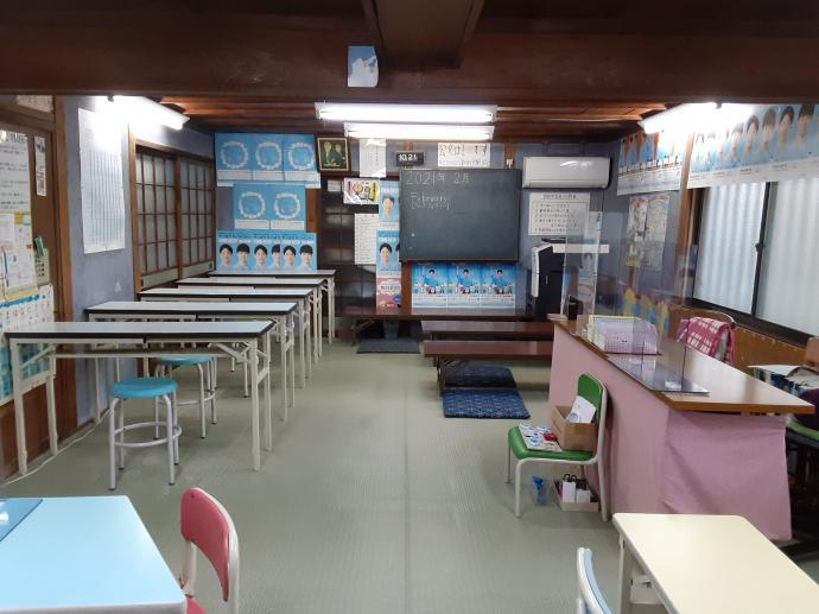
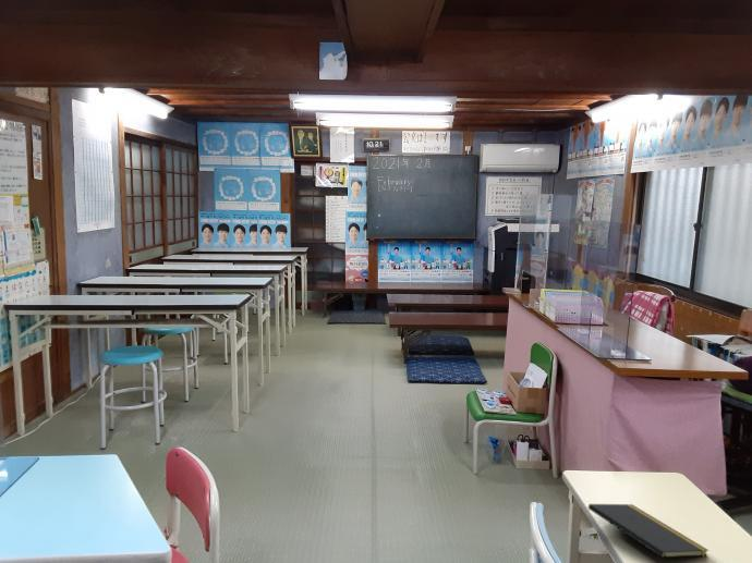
+ notepad (645, 528)
